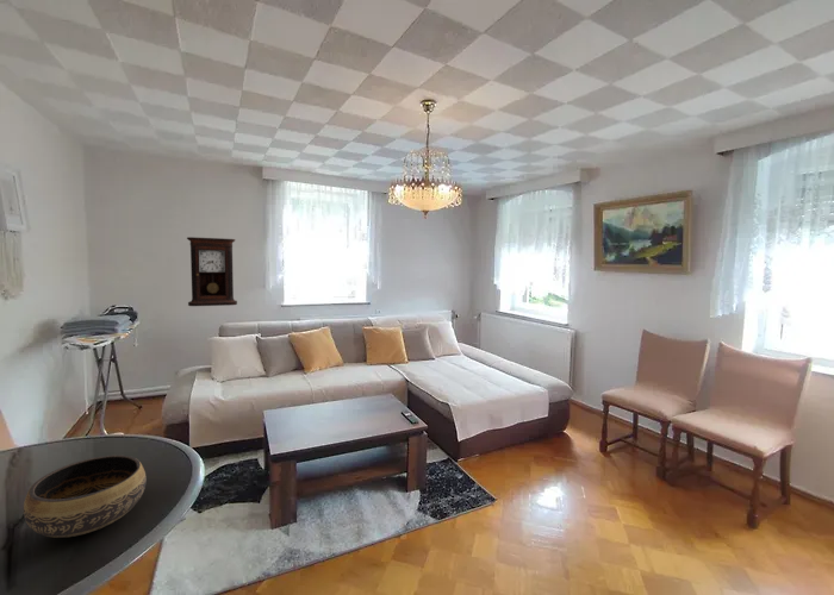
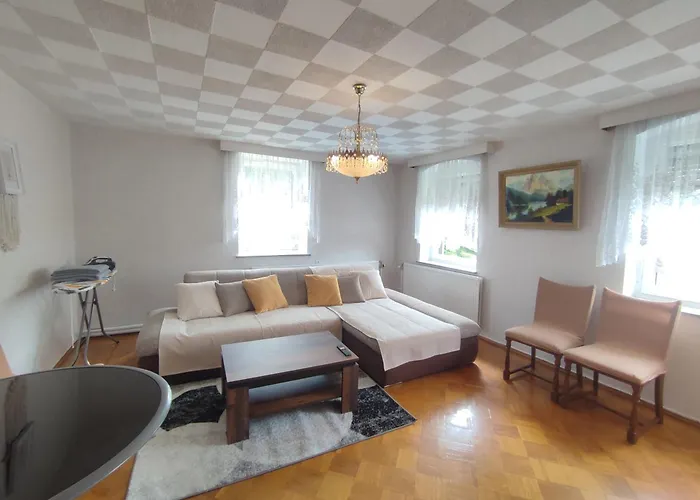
- bowl (89, 497)
- pendulum clock (212, 271)
